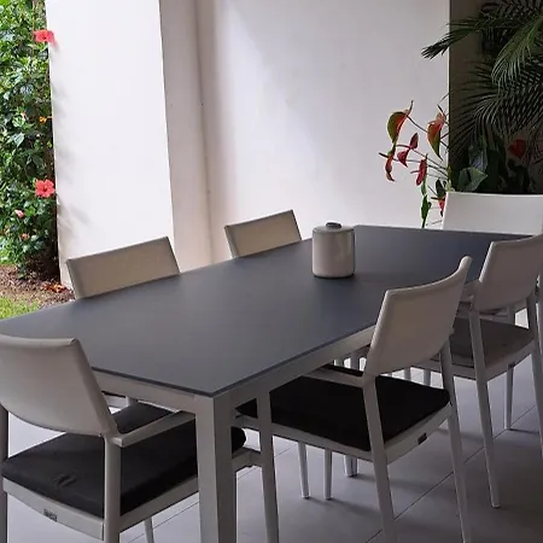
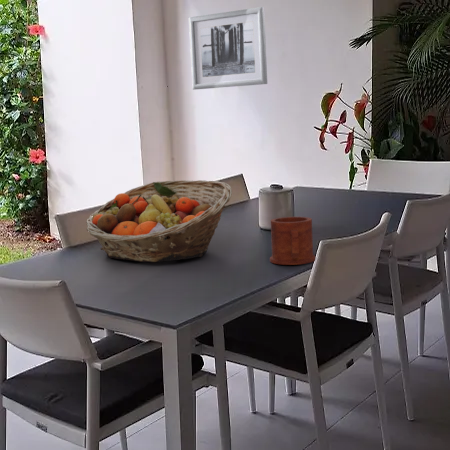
+ mug (291, 240)
+ fruit basket (159, 219)
+ wall art (227, 50)
